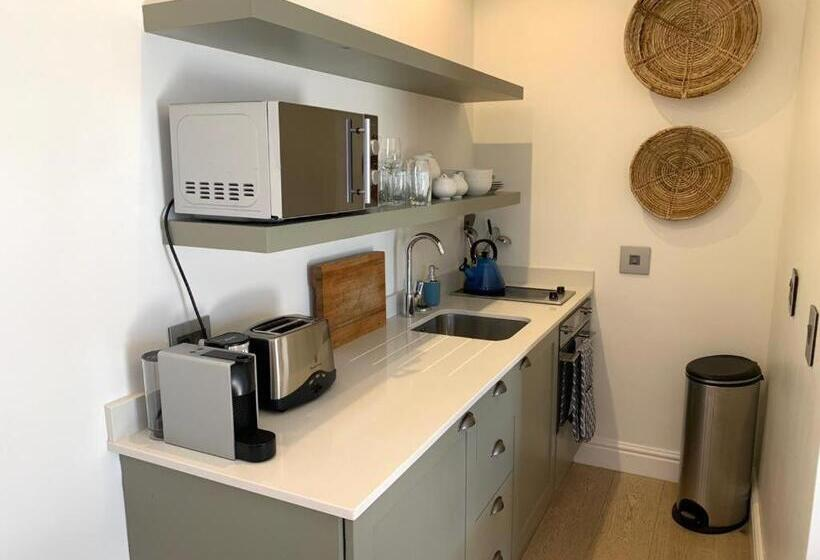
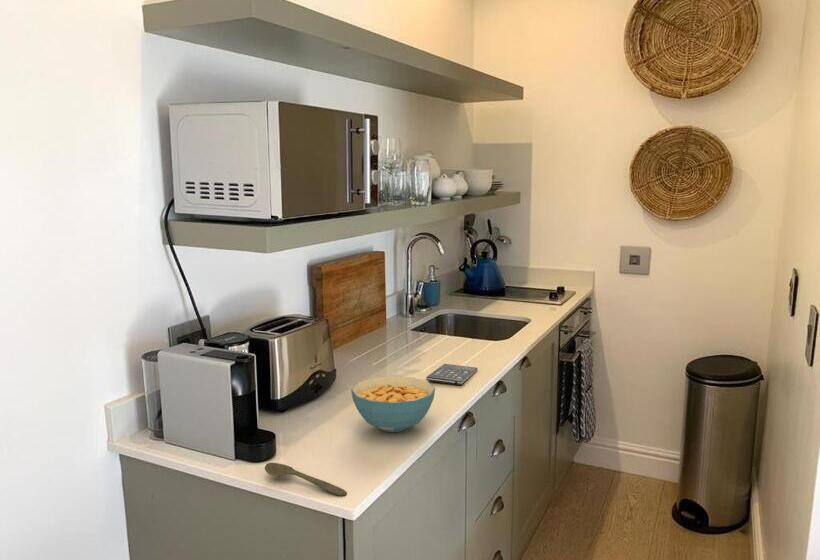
+ smartphone (452, 373)
+ spoon (305, 478)
+ cereal bowl (393, 408)
